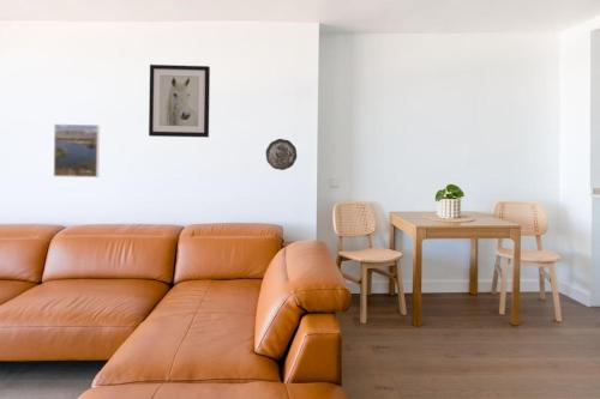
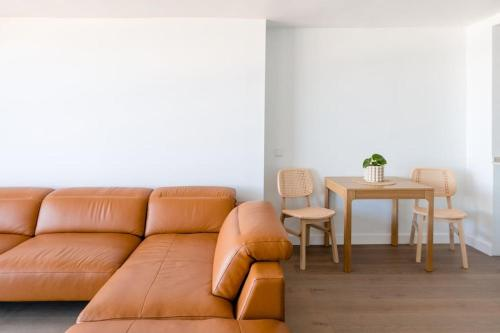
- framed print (77, 150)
- wall art (179, 101)
- decorative plate (281, 155)
